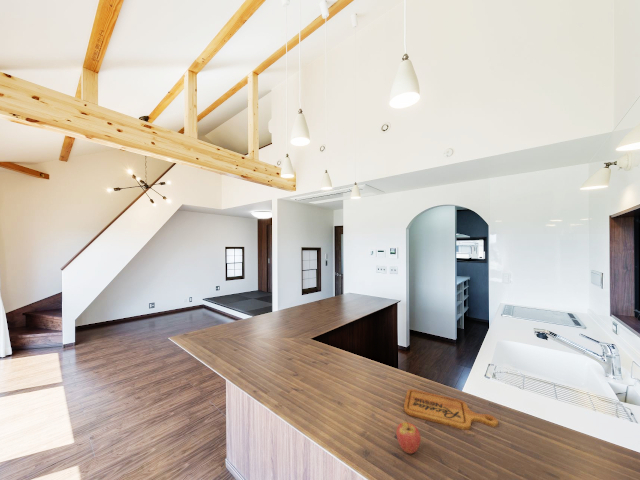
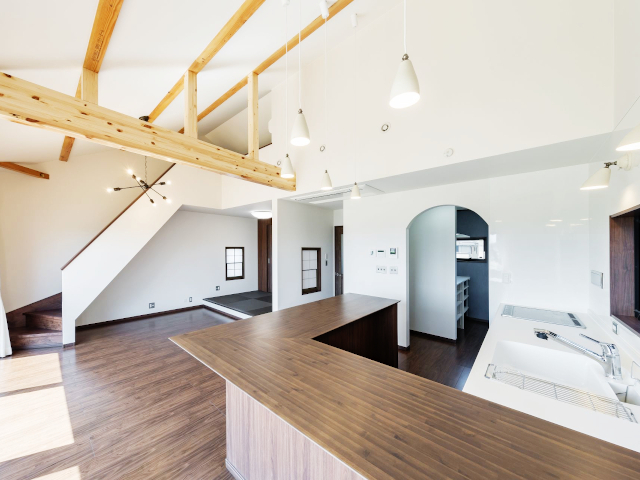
- fruit (408, 435)
- cutting board (448, 410)
